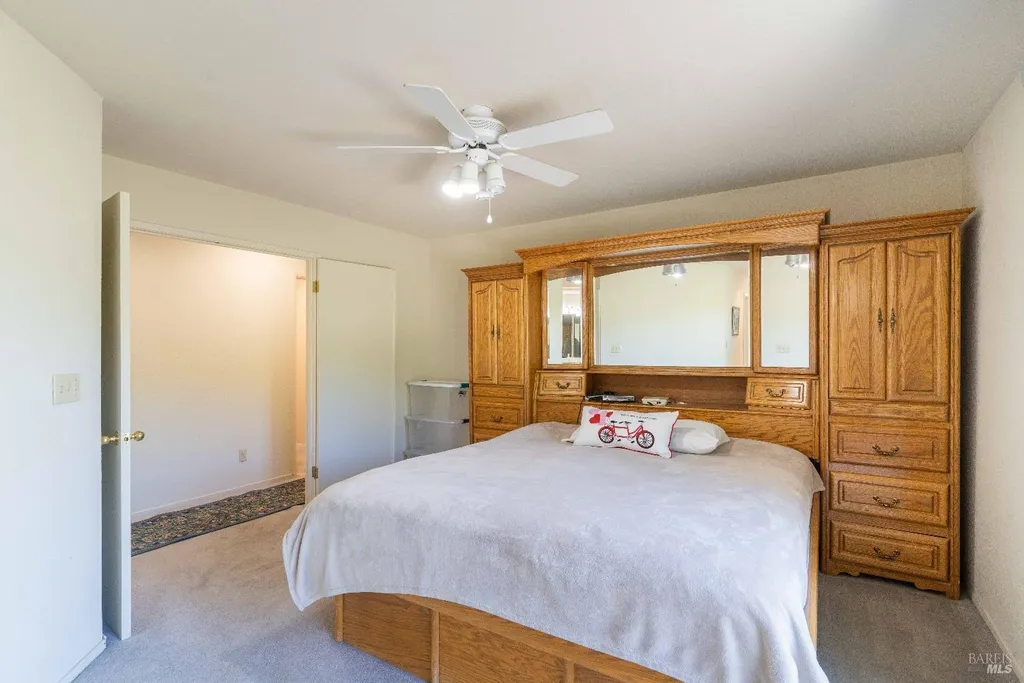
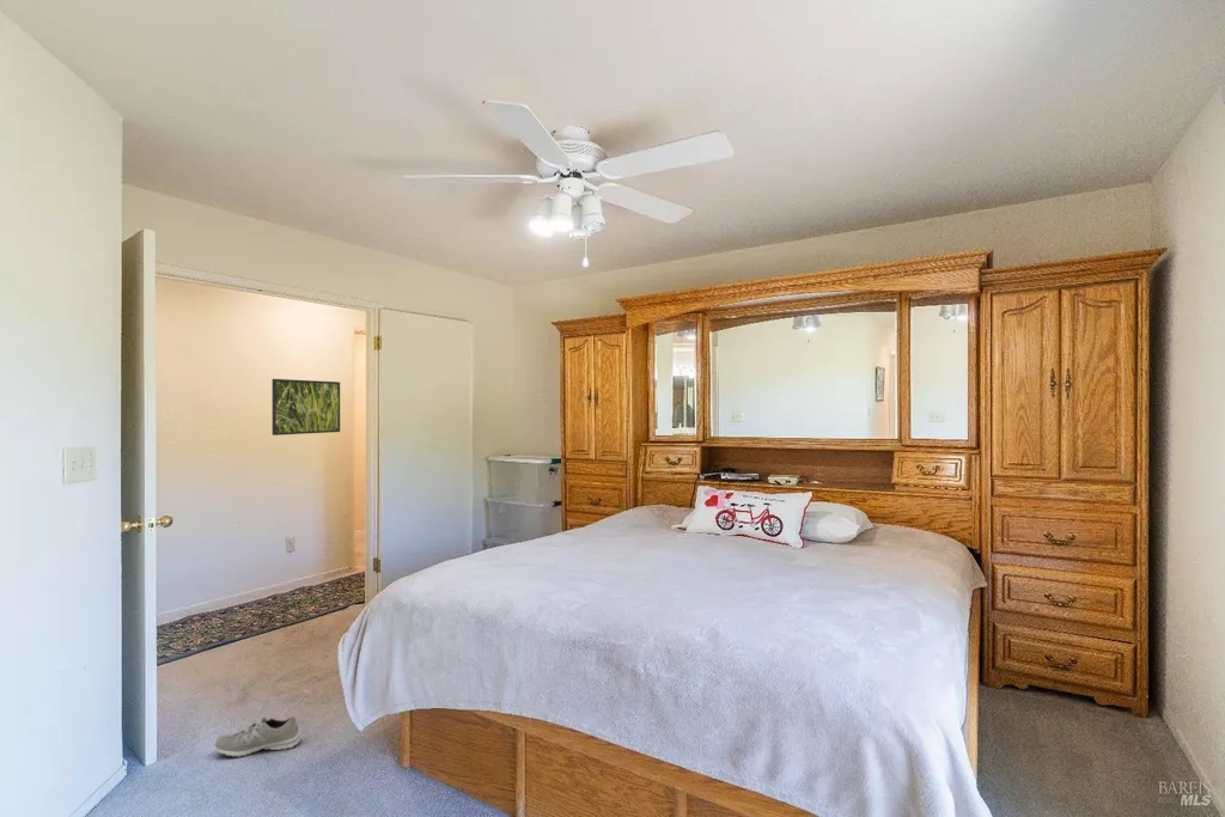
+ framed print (307, 407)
+ sneaker (258, 731)
